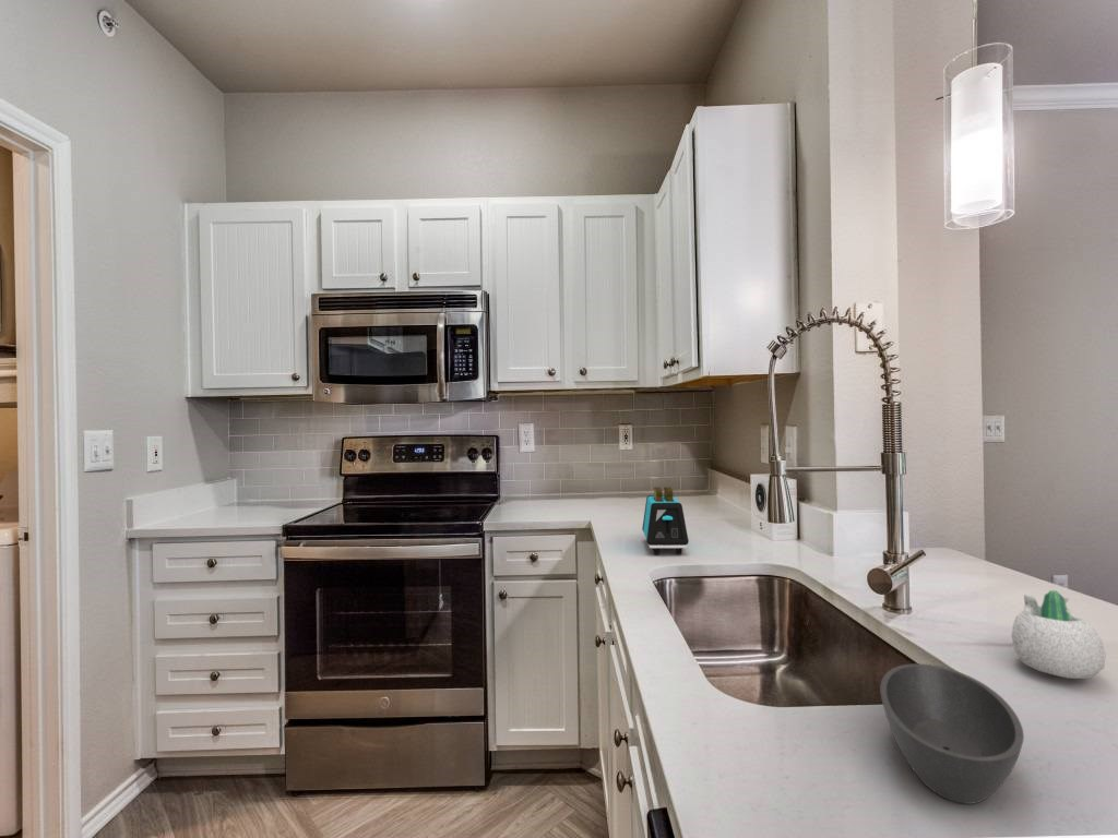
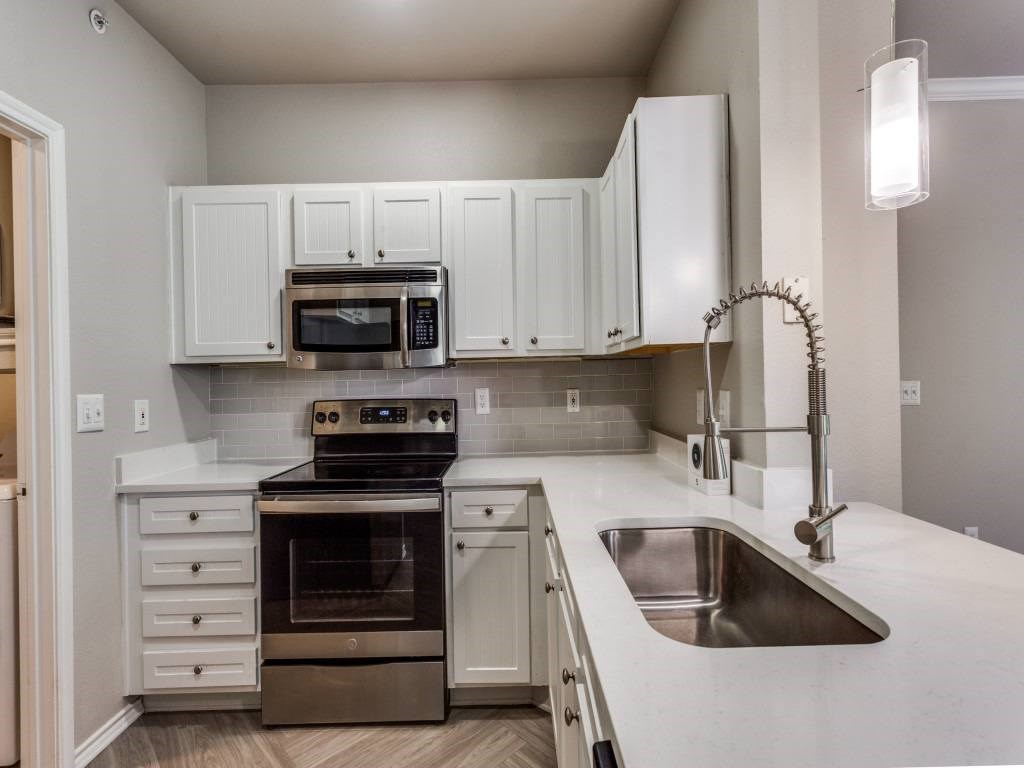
- succulent planter (1054, 630)
- bowl (945, 733)
- toaster (663, 517)
